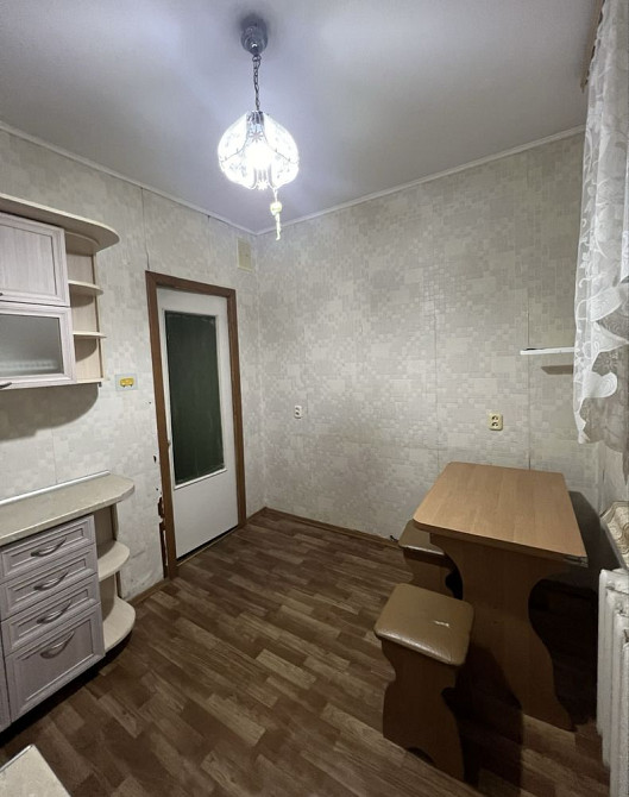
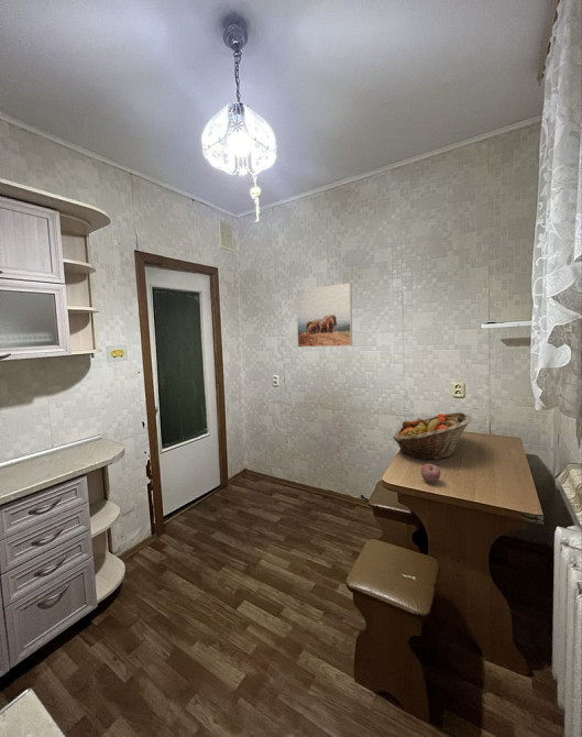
+ apple (430, 473)
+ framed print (322, 317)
+ fruit basket (430, 432)
